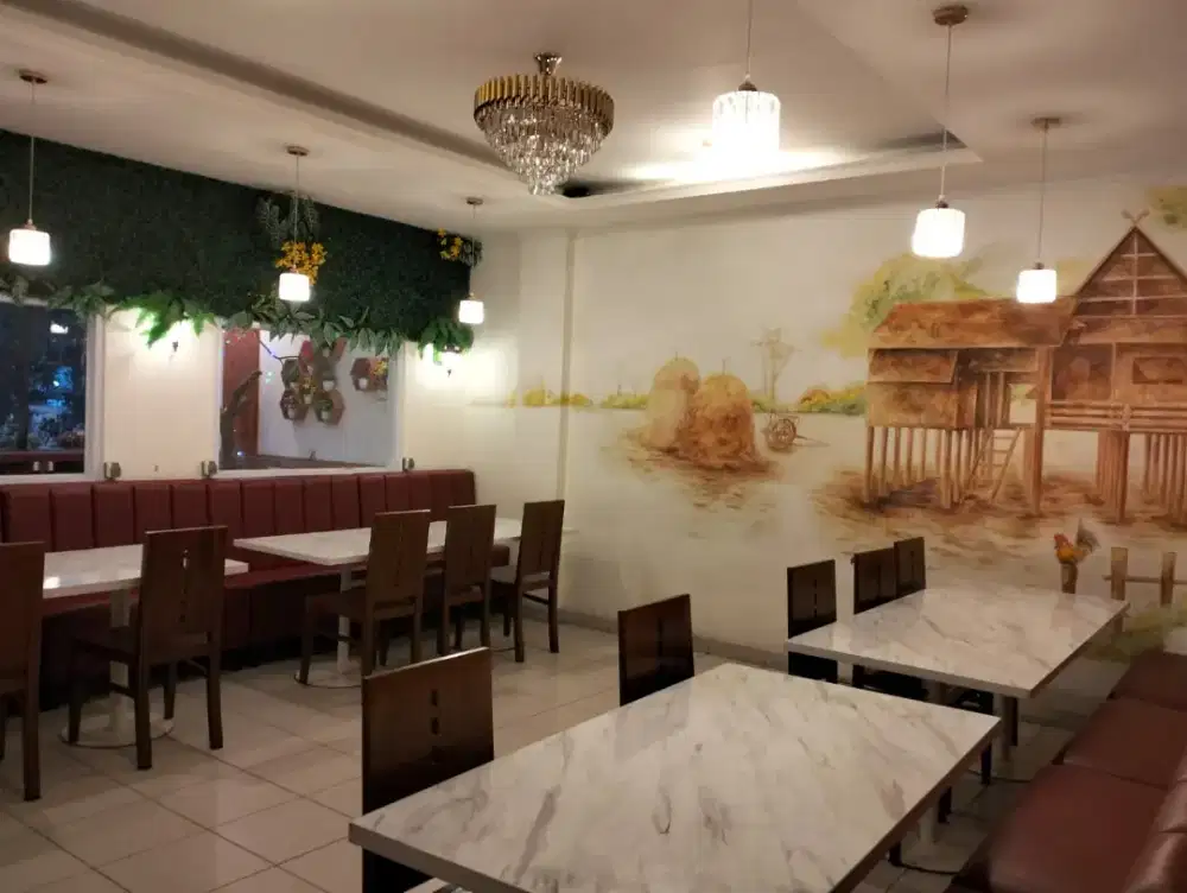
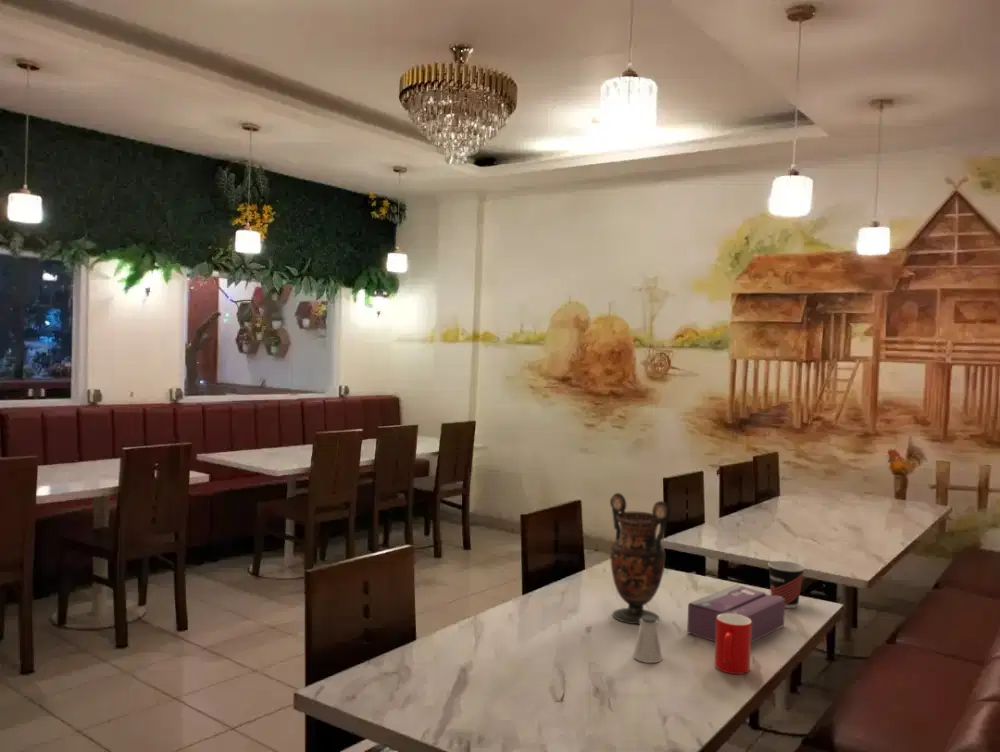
+ cup (729, 645)
+ tissue box (737, 614)
+ vase (637, 556)
+ cup (785, 584)
+ saltshaker (648, 637)
